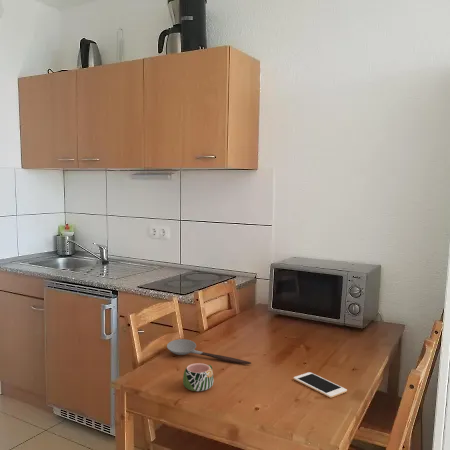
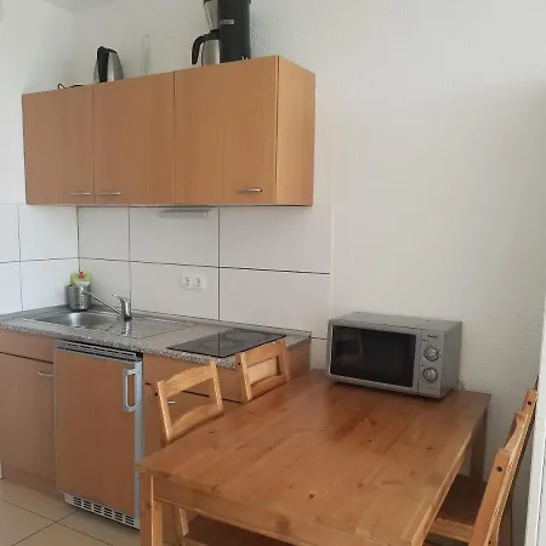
- mug (200, 375)
- cell phone (319, 384)
- spoon (208, 353)
